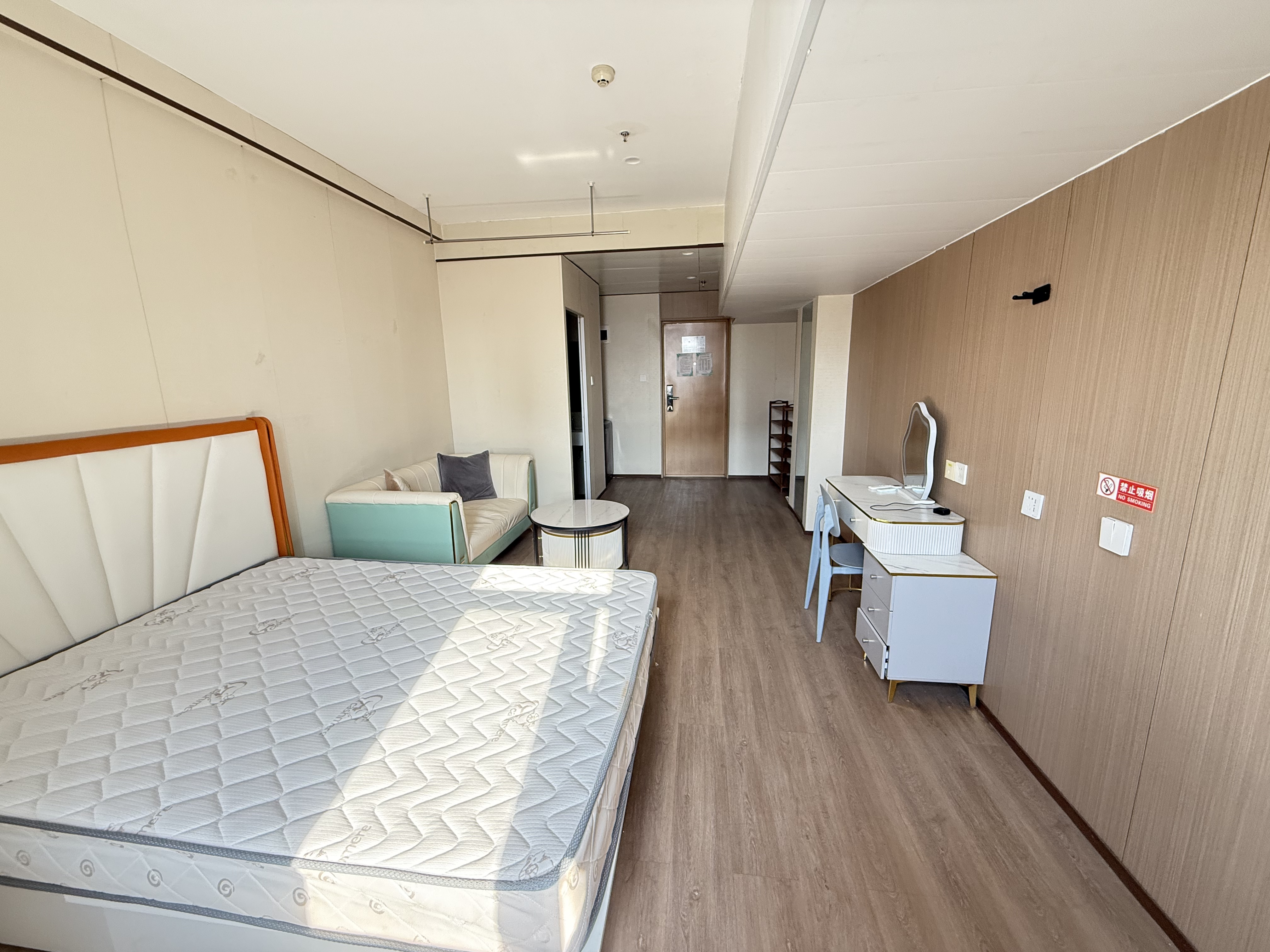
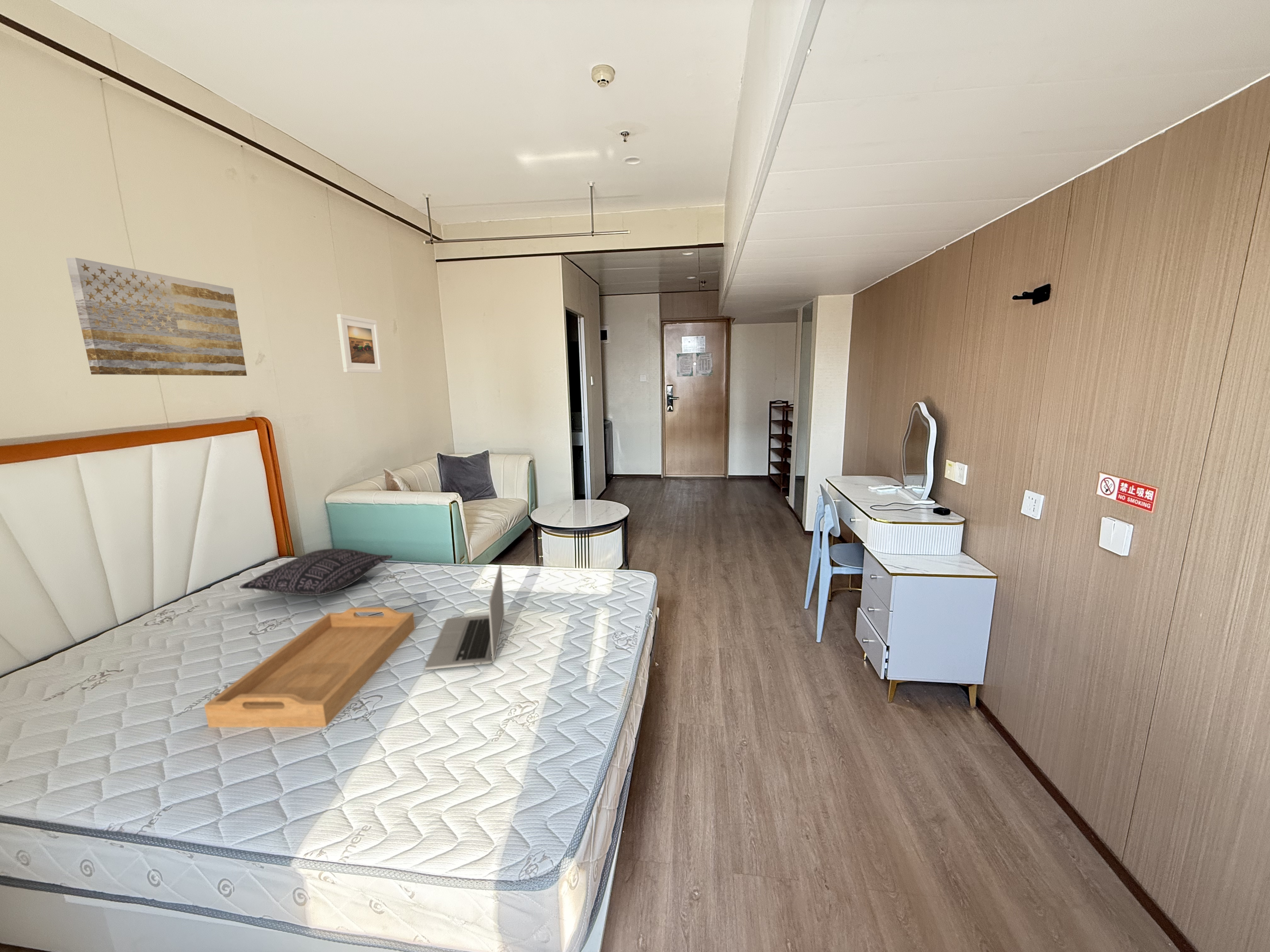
+ serving tray (327, 658)
+ laptop (467, 616)
+ pillow (321, 571)
+ wall art (170, 326)
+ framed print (361, 345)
